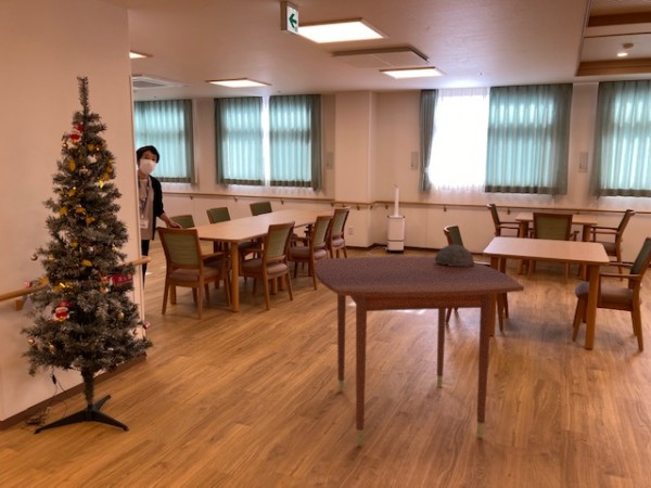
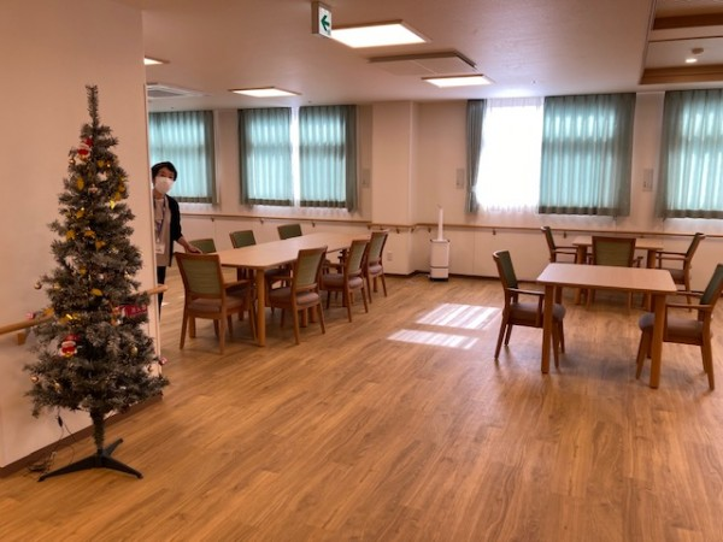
- dining table (437, 343)
- decorative bowl (454, 254)
